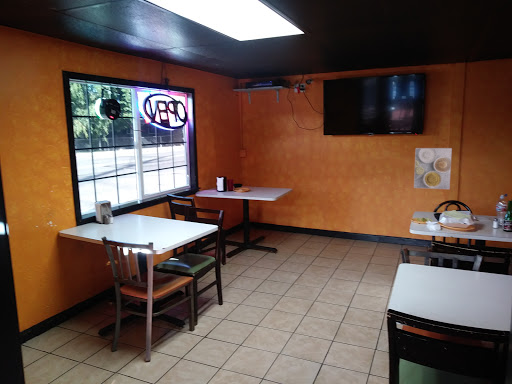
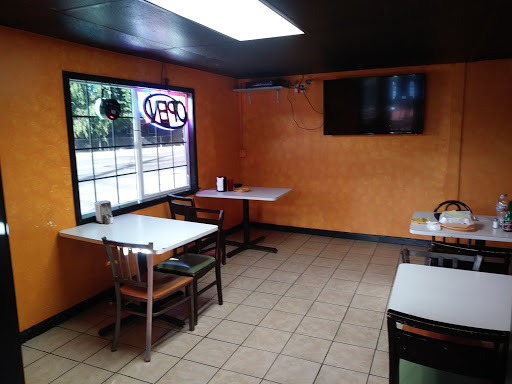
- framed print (432, 168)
